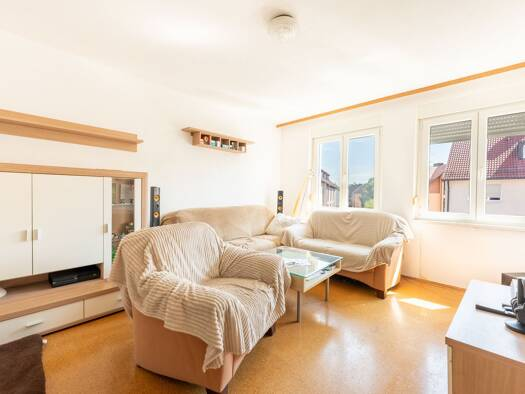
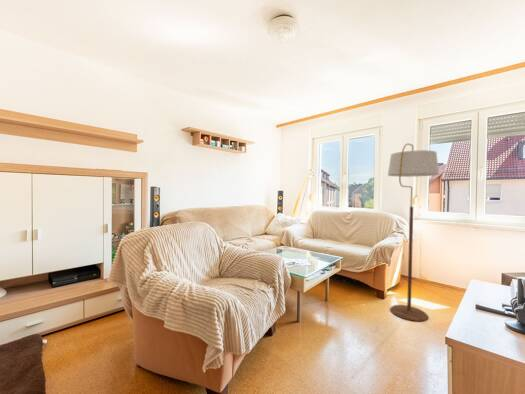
+ floor lamp (409, 229)
